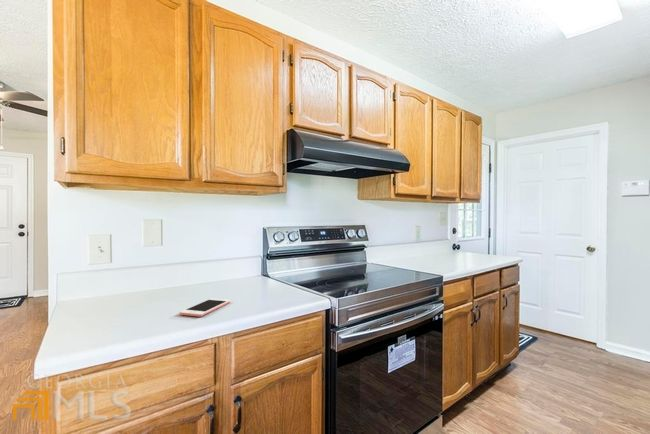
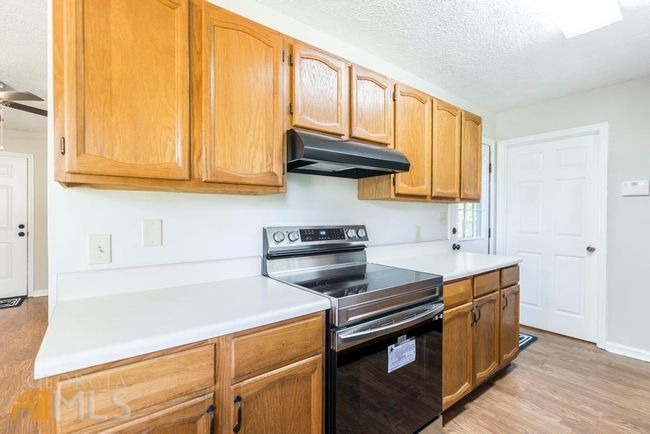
- cell phone (206, 306)
